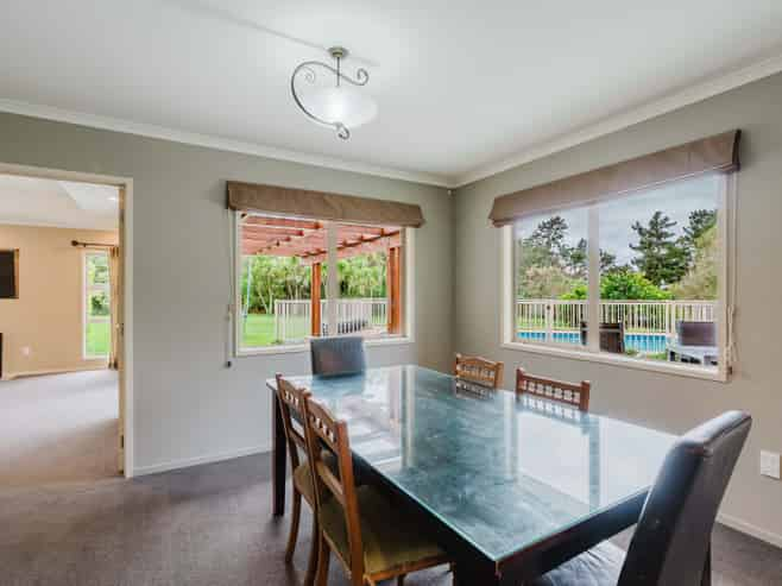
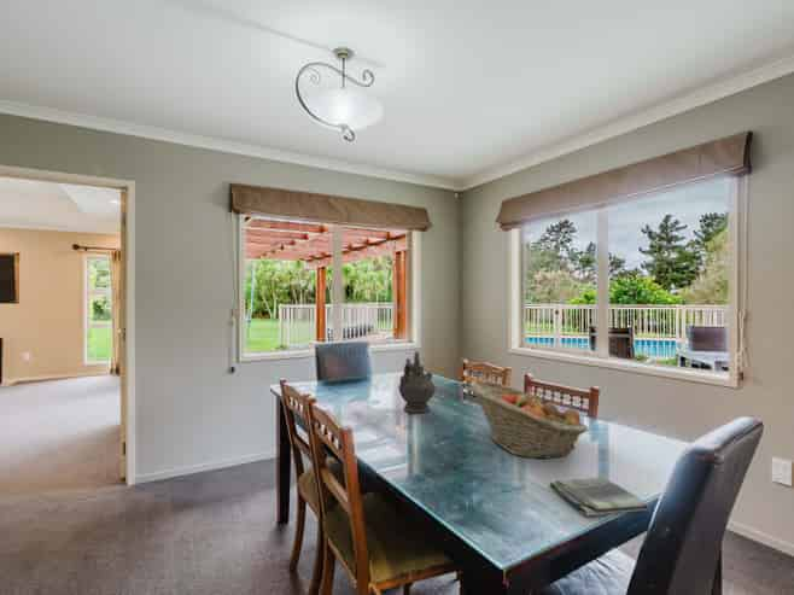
+ fruit basket (524, 413)
+ ceremonial vessel (415, 380)
+ dish towel (595, 492)
